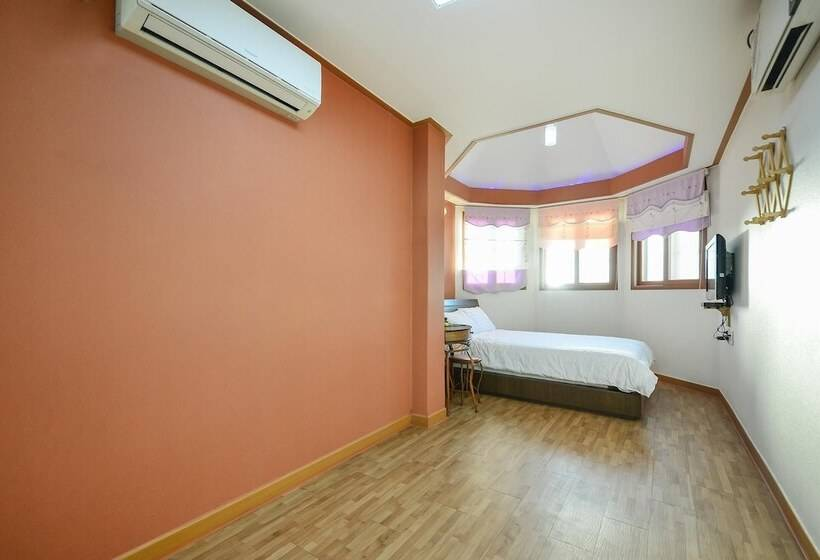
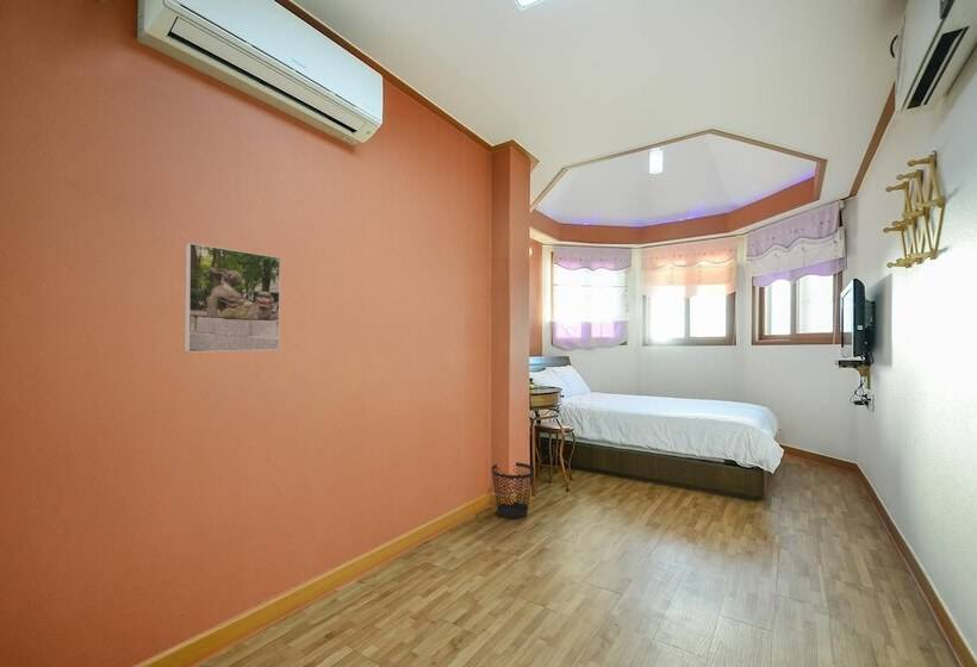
+ wastebasket (511, 490)
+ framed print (236, 300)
